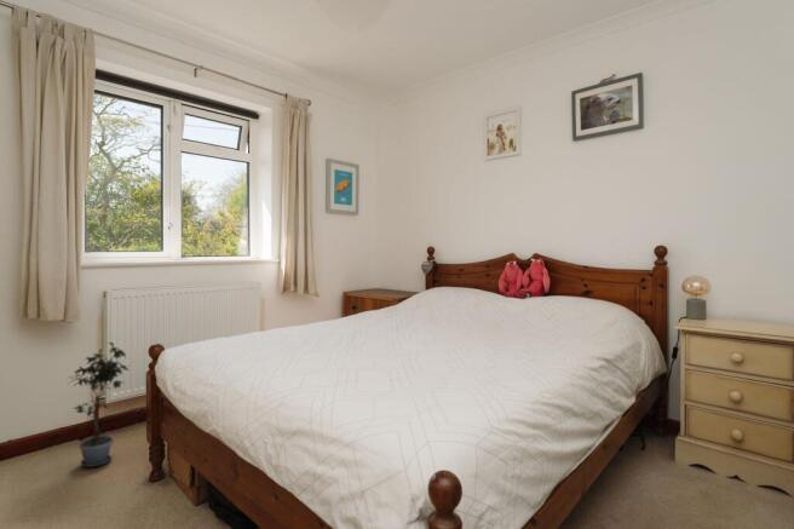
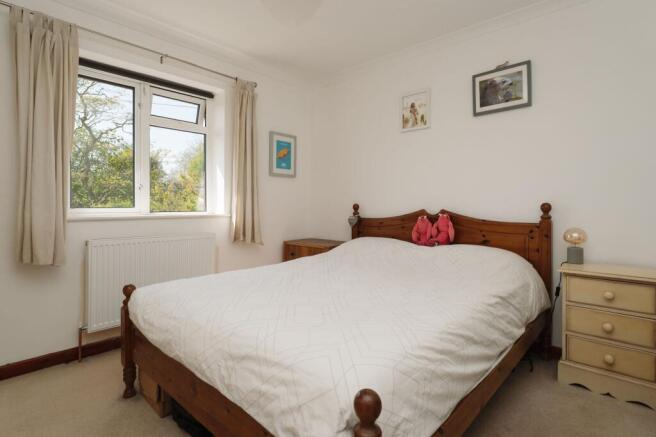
- potted plant (98, 403)
